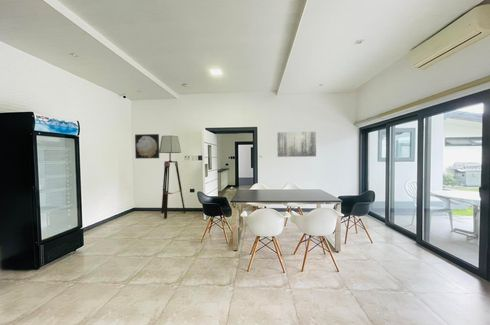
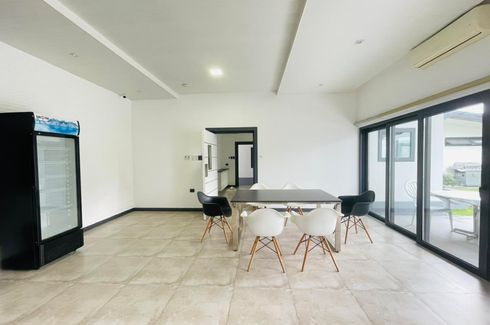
- wall art (147, 146)
- wall art (296, 144)
- floor lamp (168, 175)
